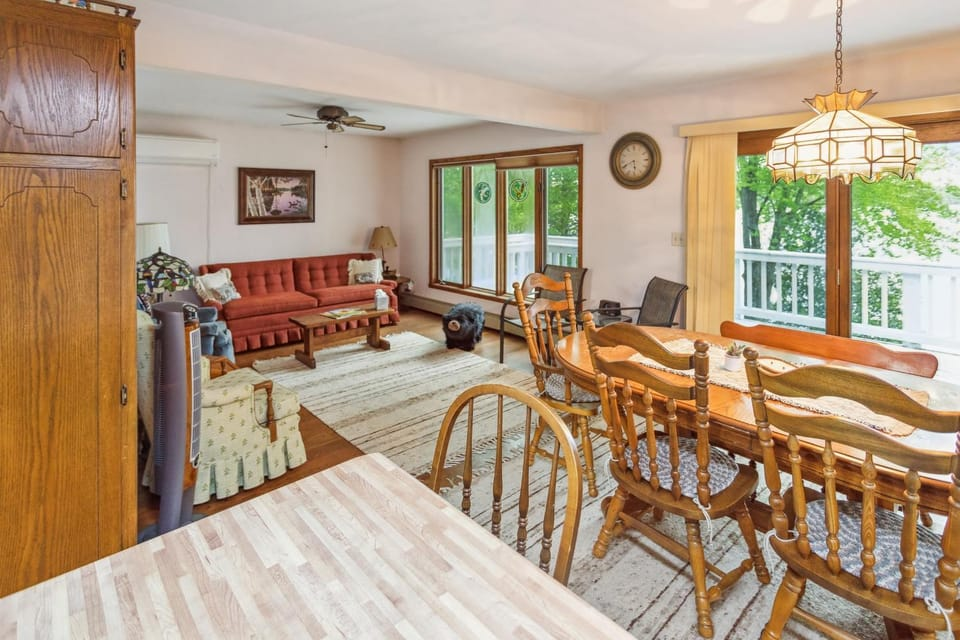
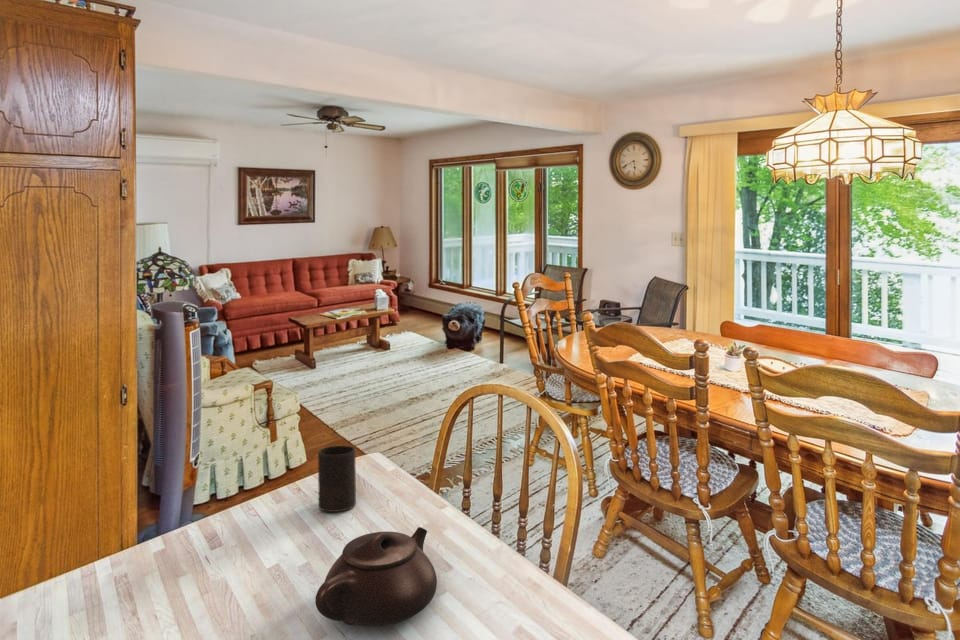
+ teapot (377, 569)
+ cup (337, 477)
